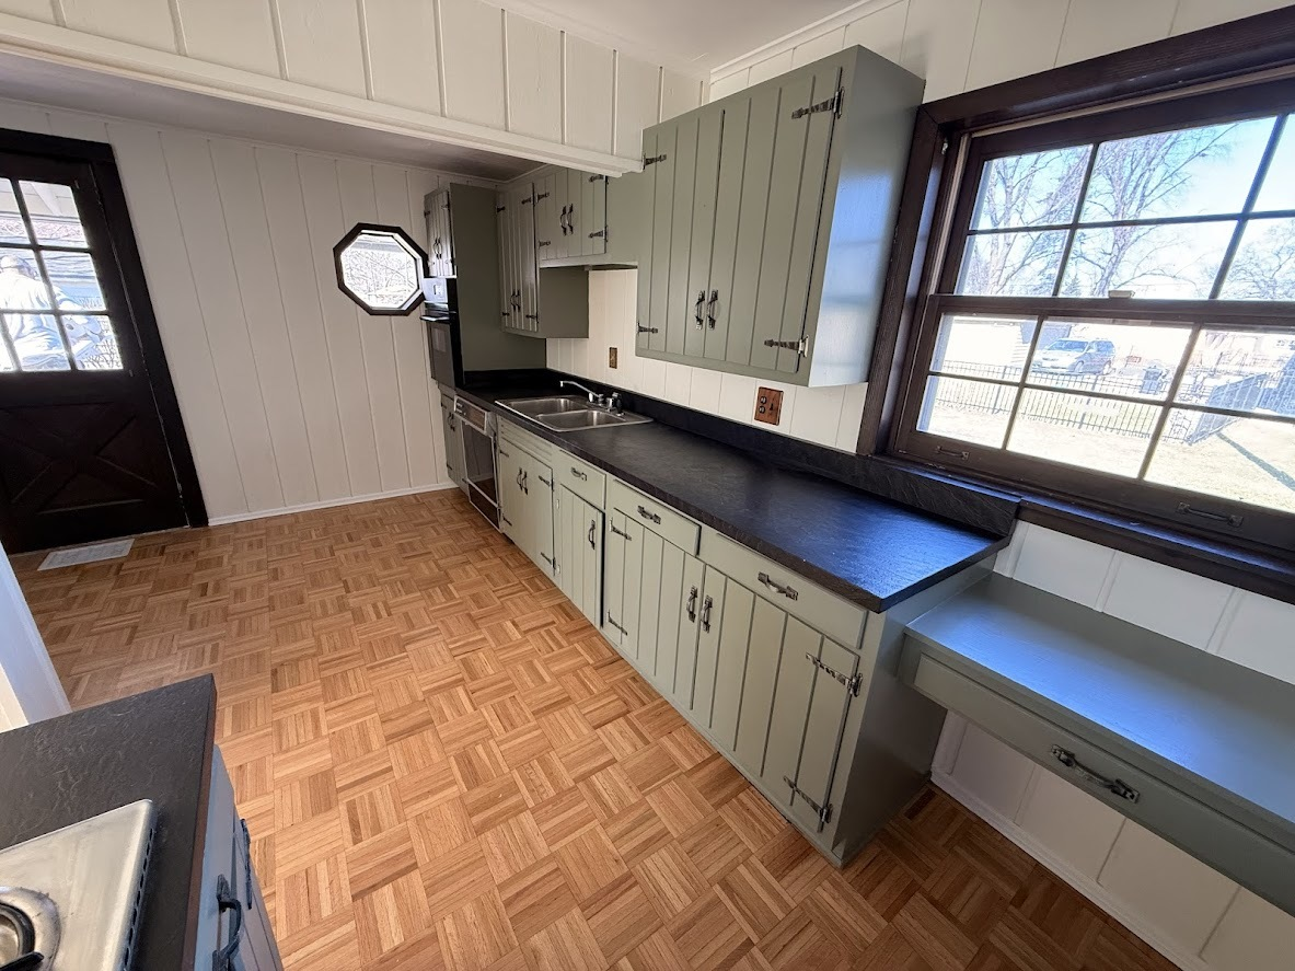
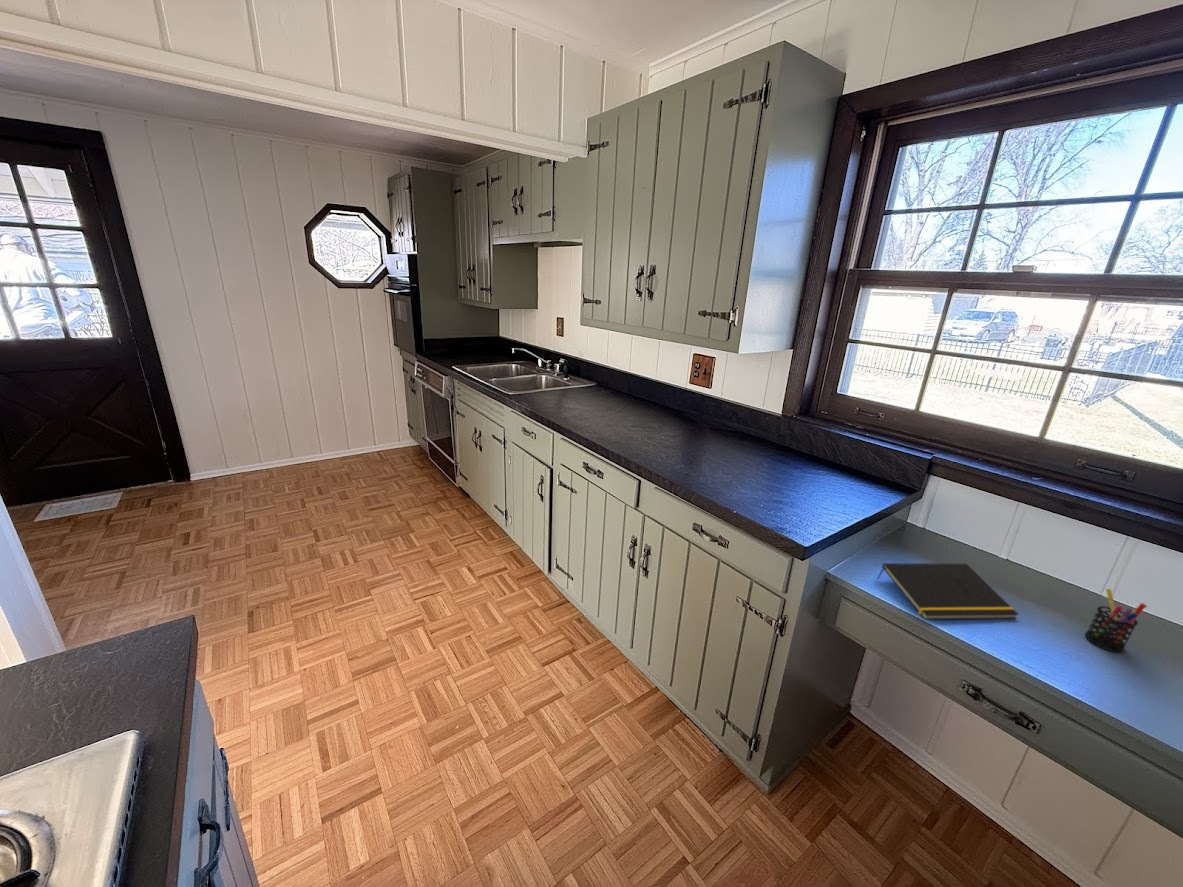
+ notepad (946, 589)
+ pen holder (1120, 620)
